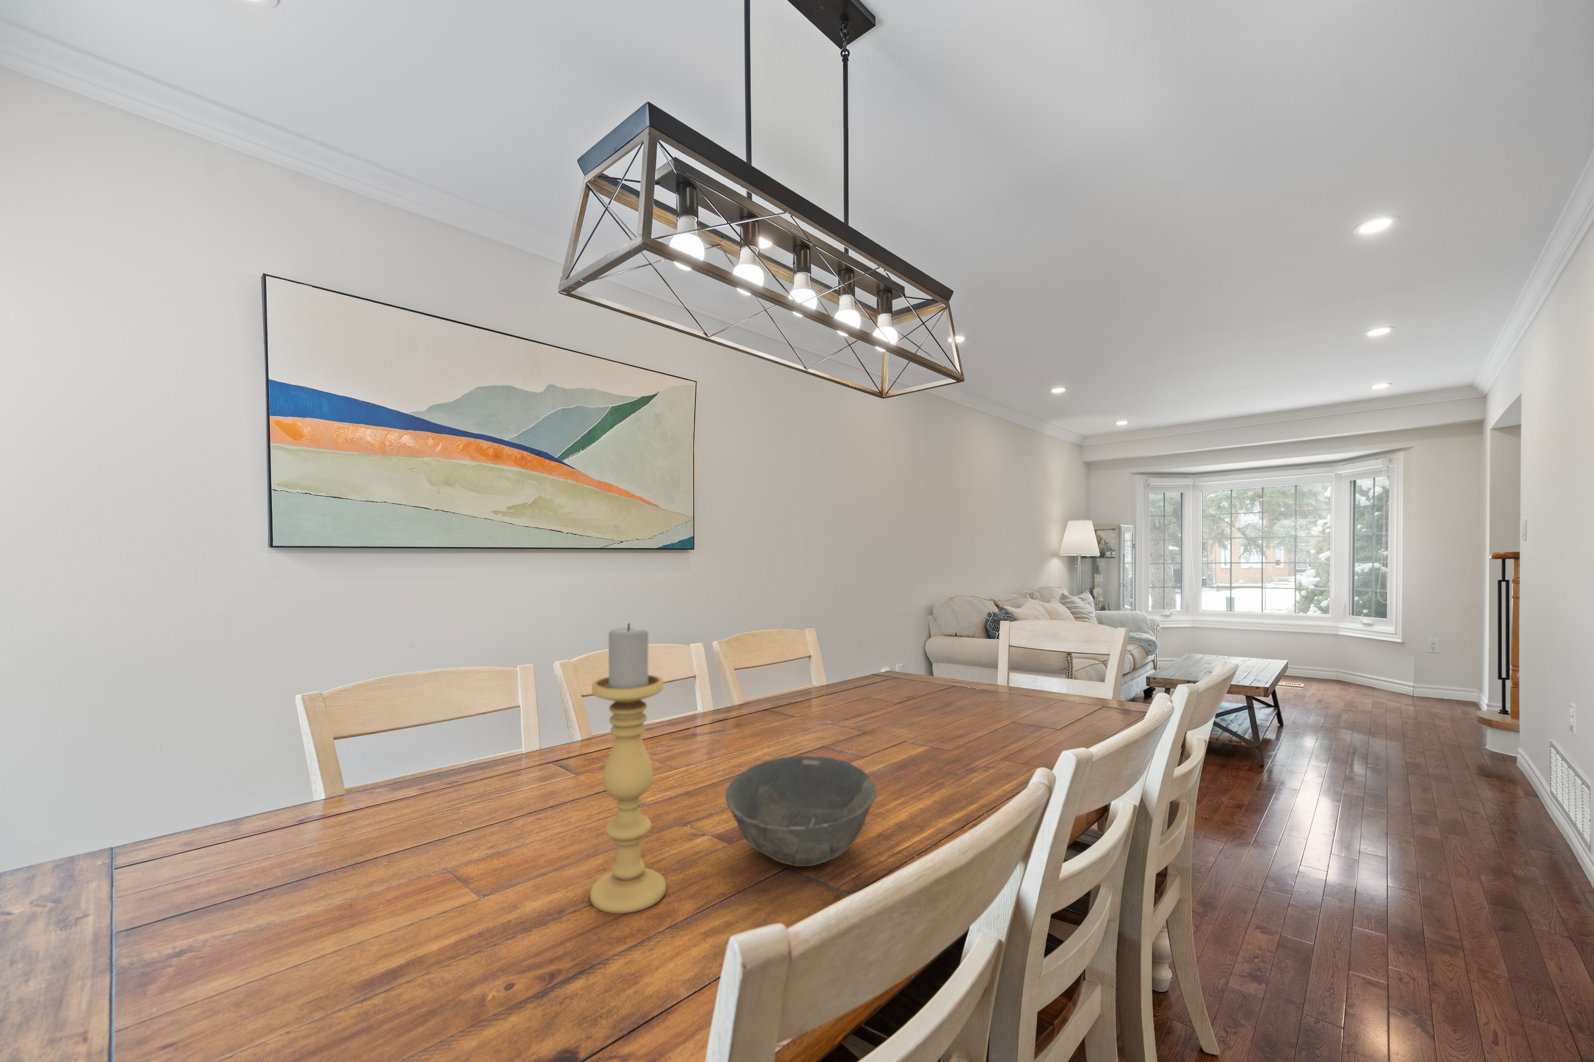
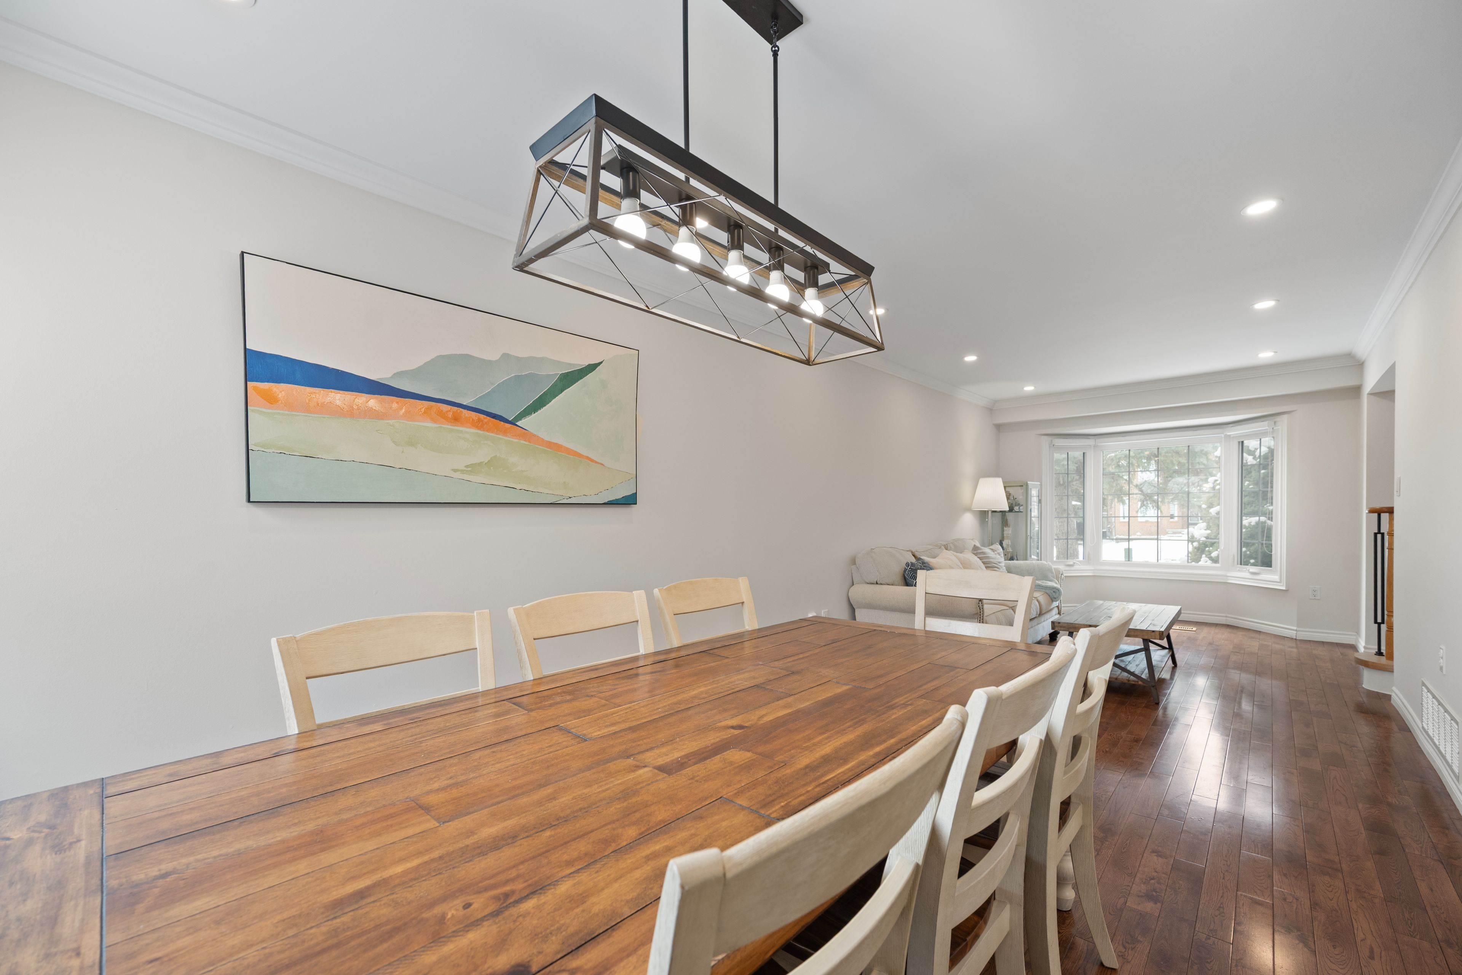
- bowl (801, 815)
- candle holder (629, 757)
